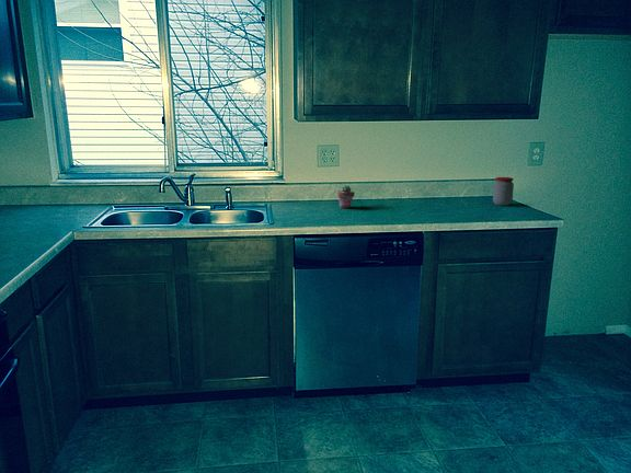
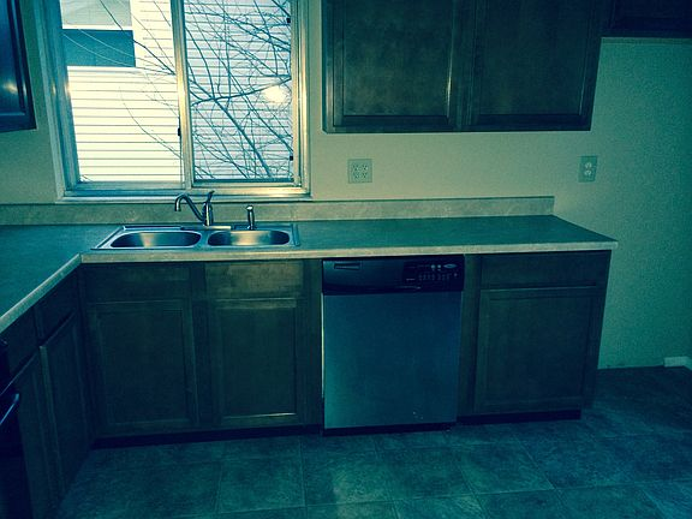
- potted succulent (345, 196)
- jar (503, 191)
